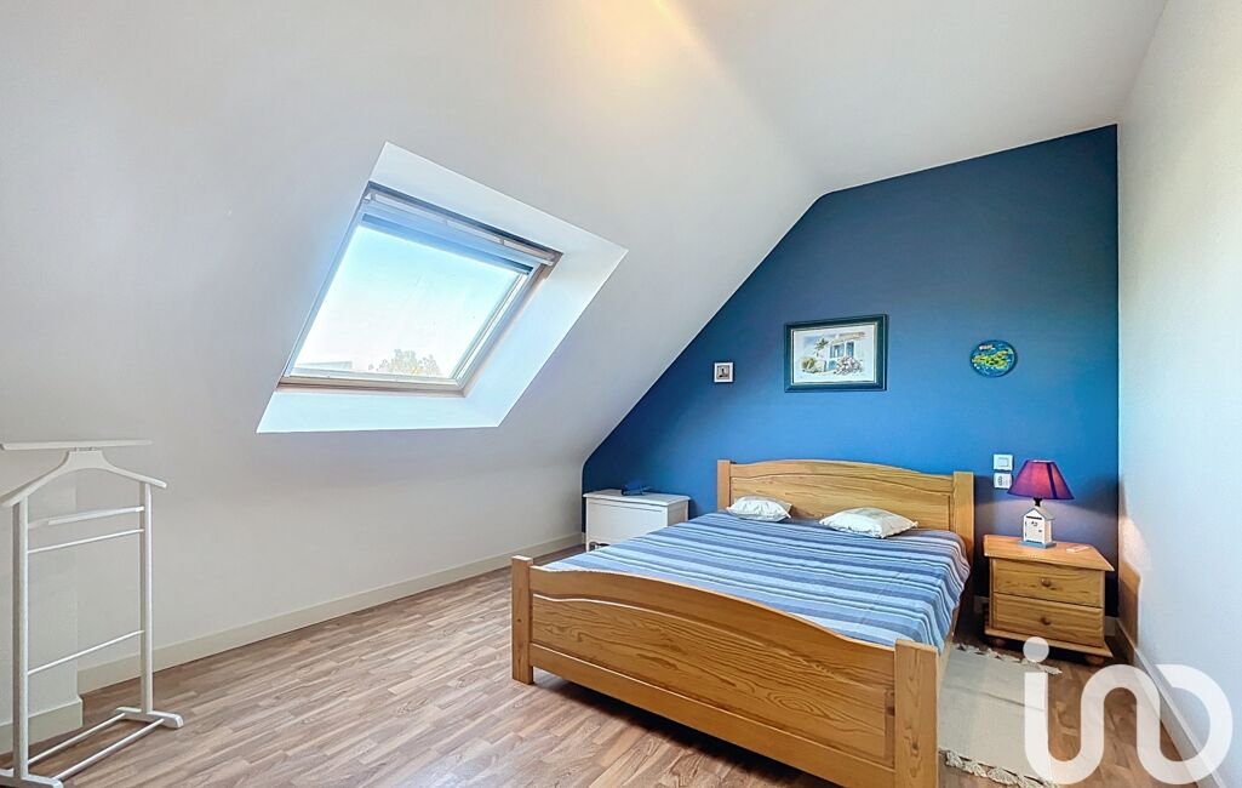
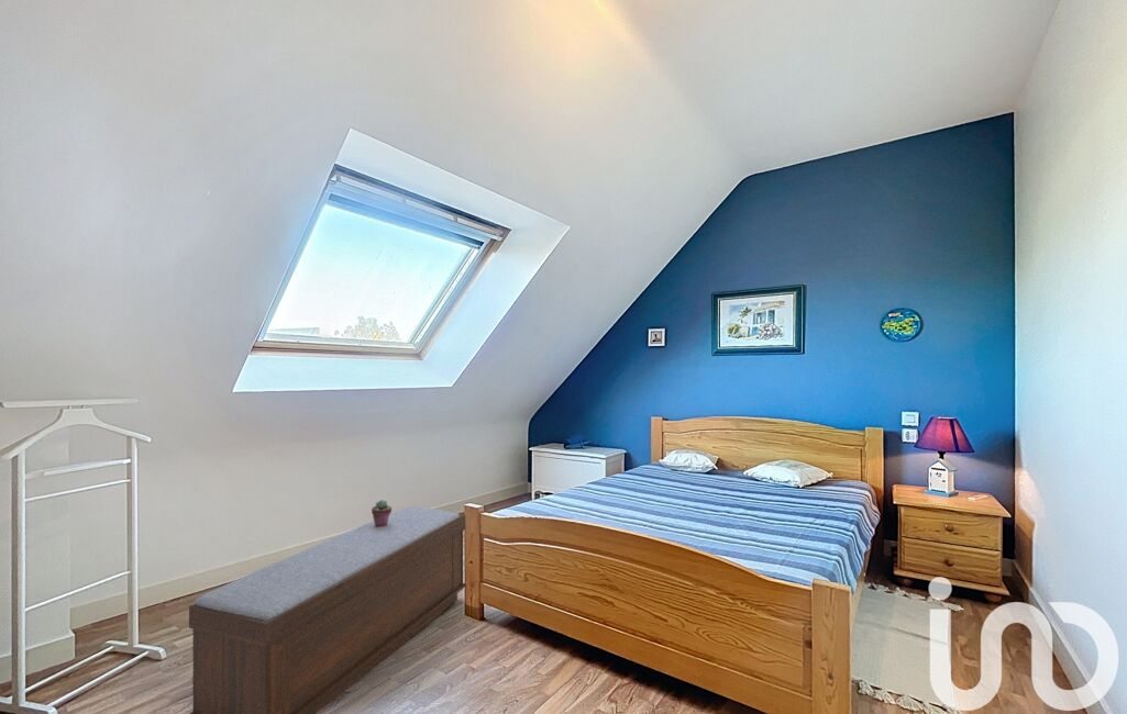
+ bench (356, 595)
+ potted succulent (382, 512)
